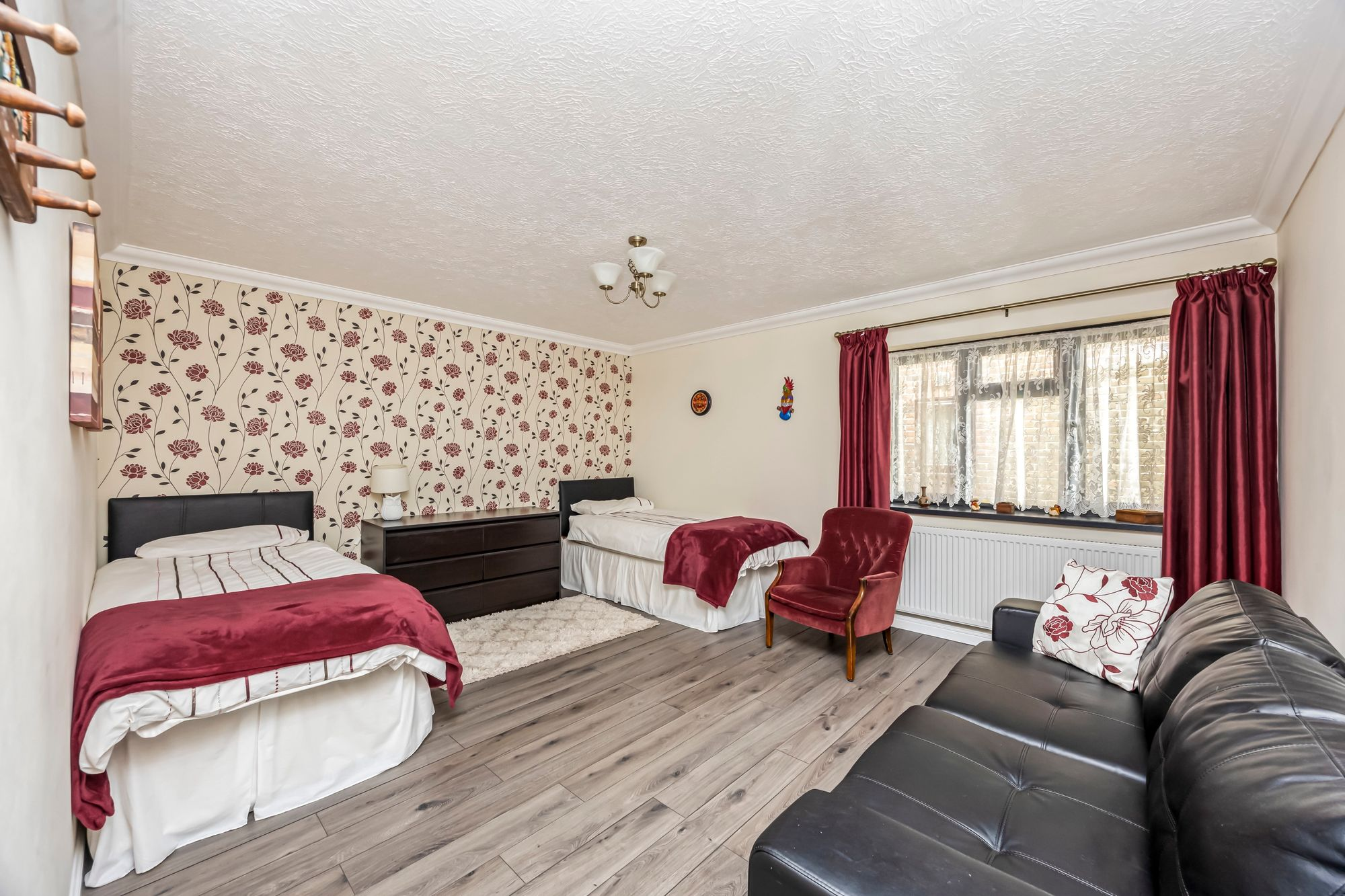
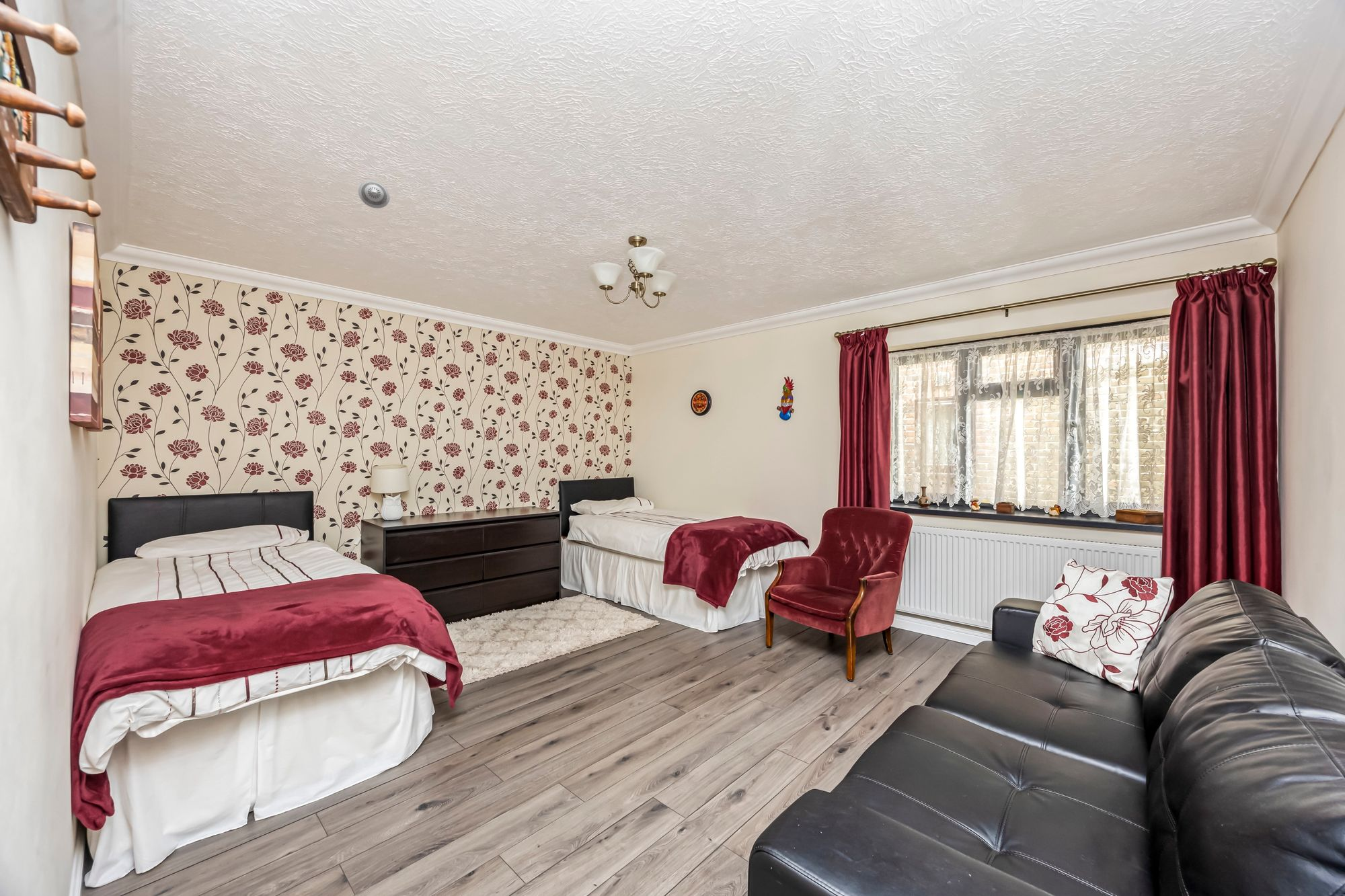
+ smoke detector (374, 193)
